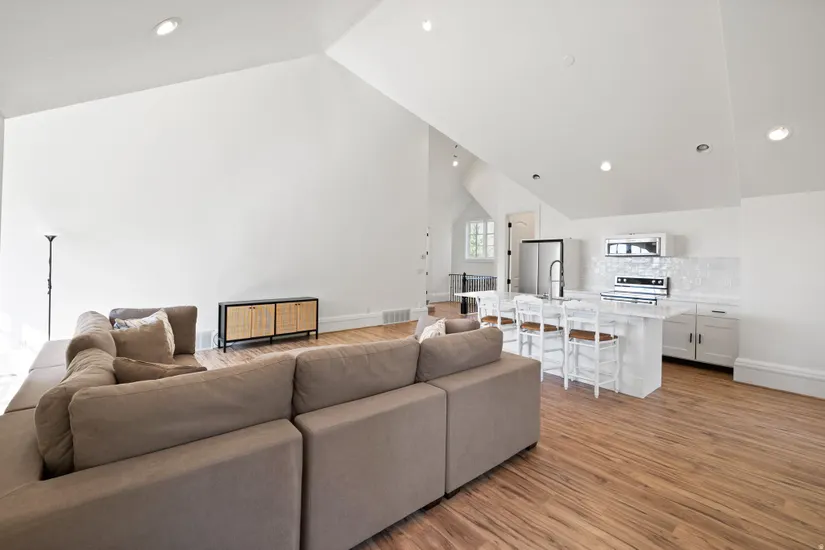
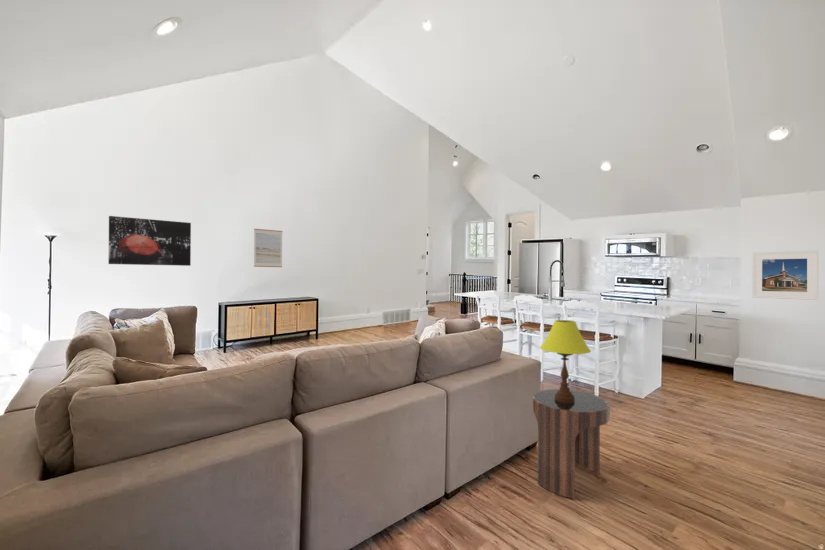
+ table lamp (564, 359)
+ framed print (783, 275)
+ side table (569, 439)
+ wall art (268, 248)
+ wall art (152, 242)
